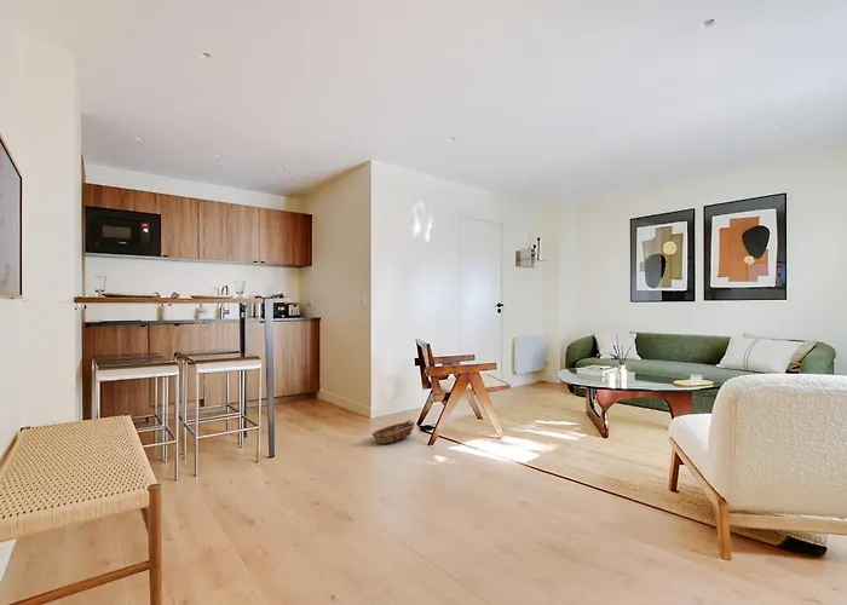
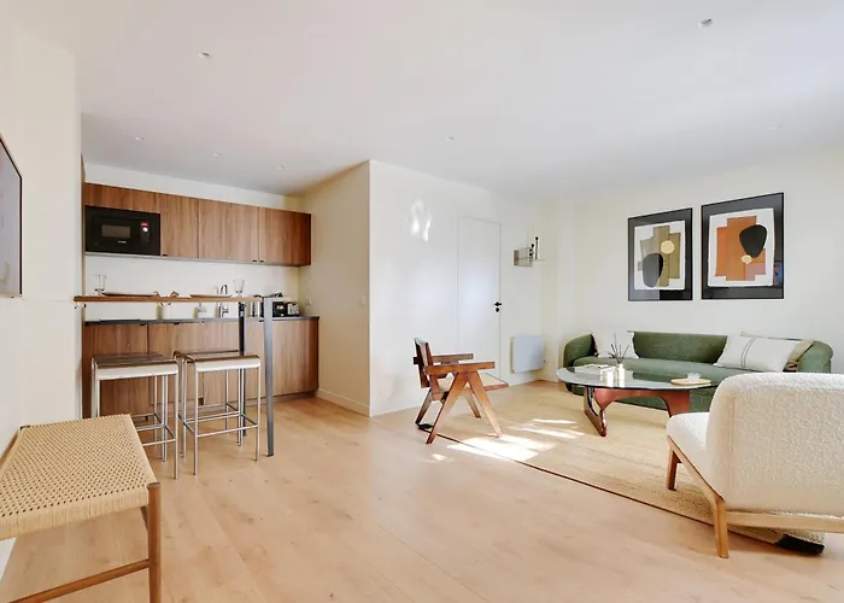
- basket (393, 430)
